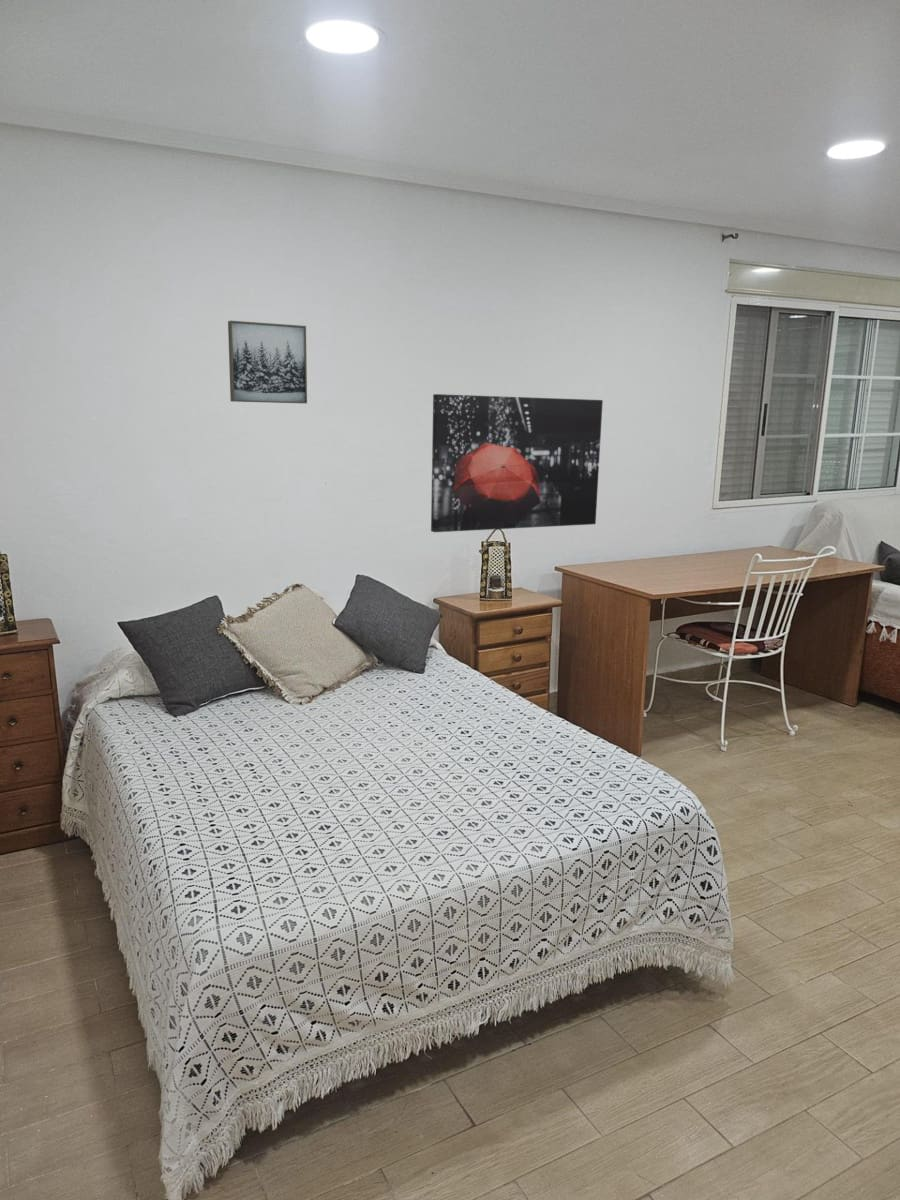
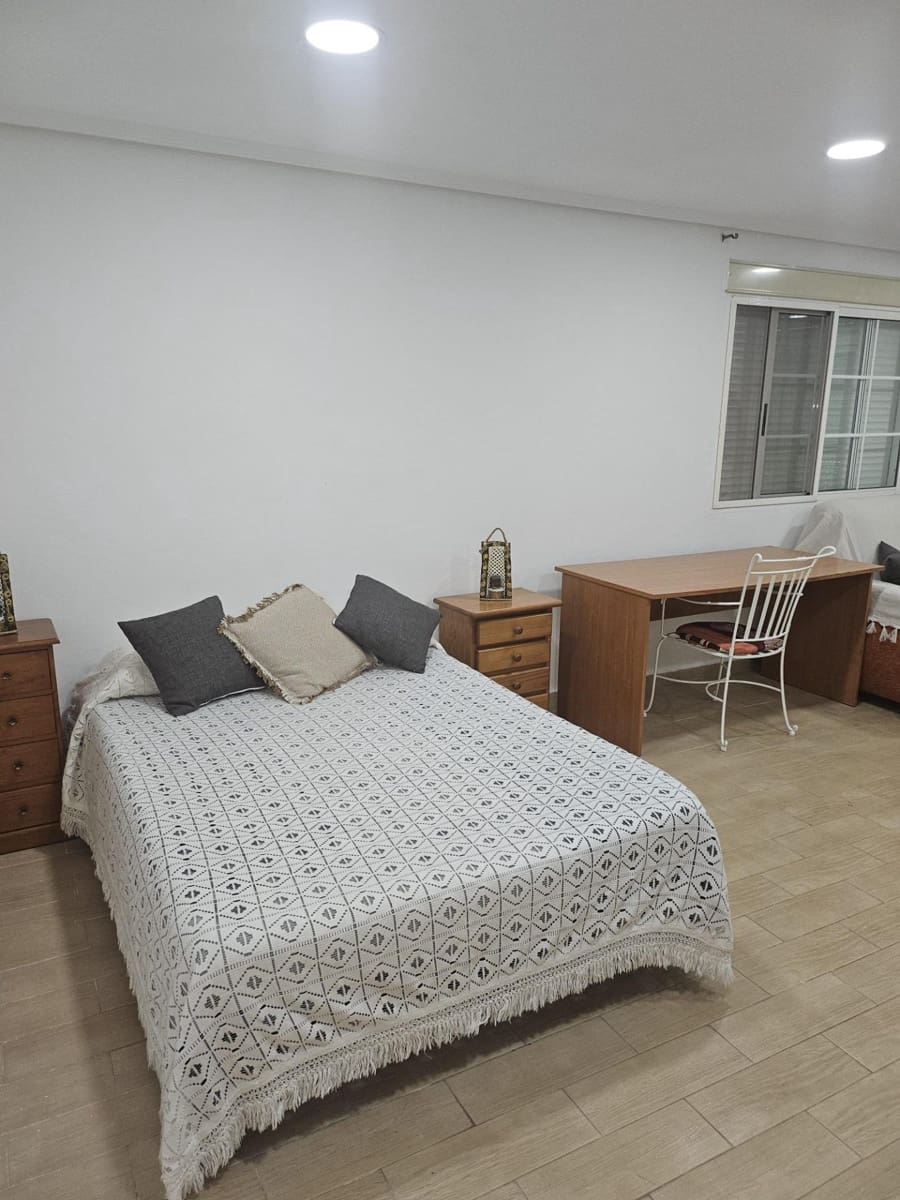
- wall art (268, 363)
- wall art (519, 463)
